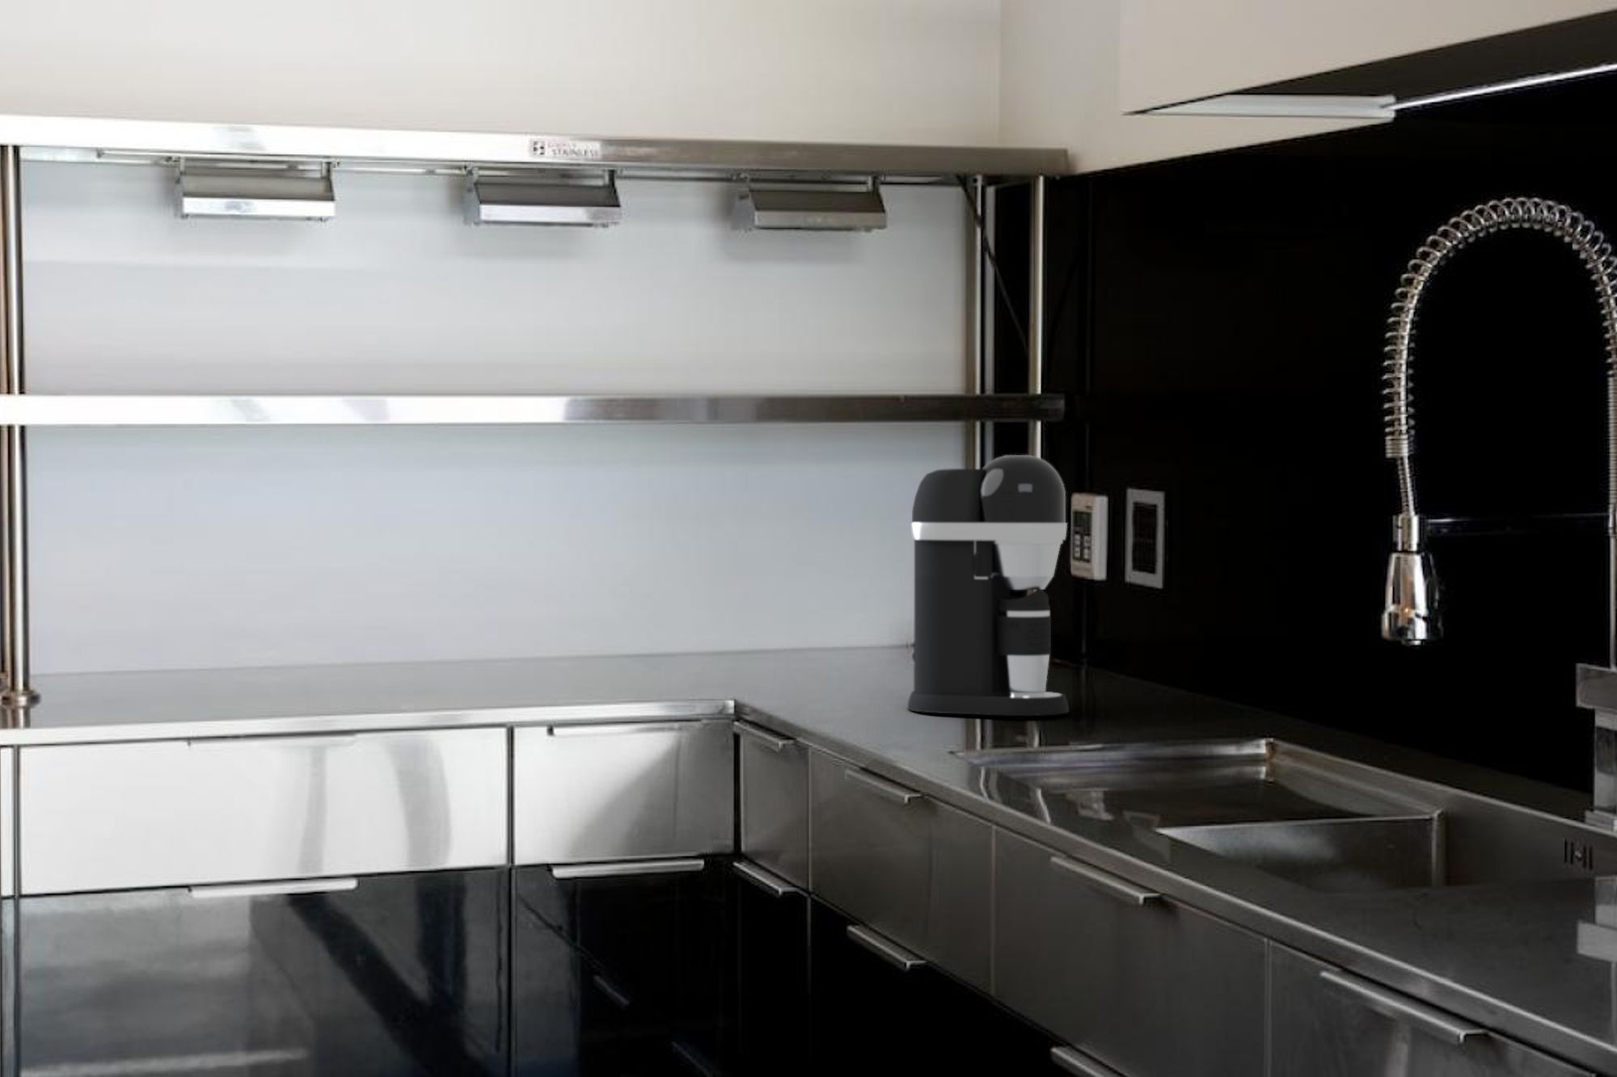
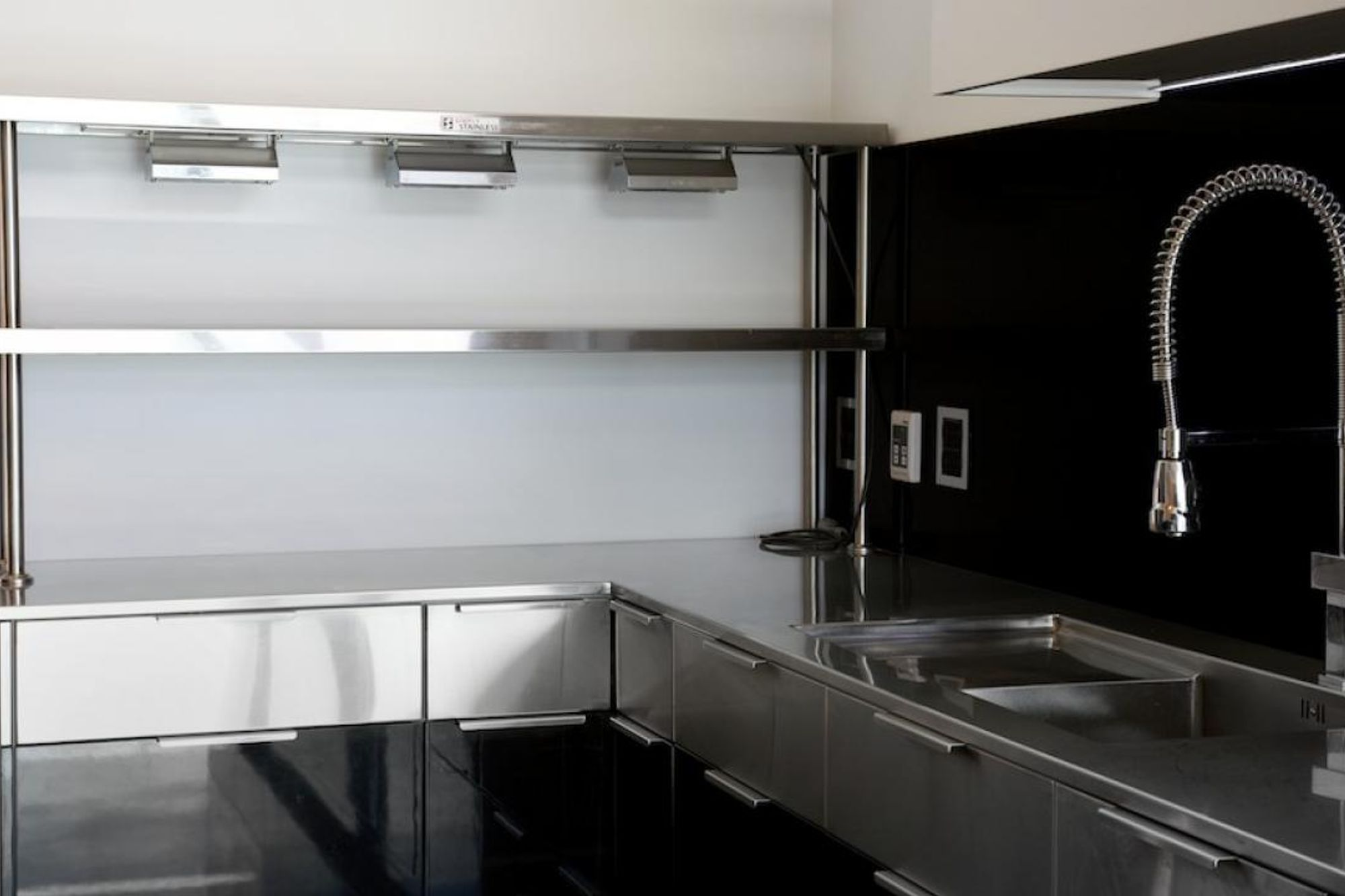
- coffee maker (987, 583)
